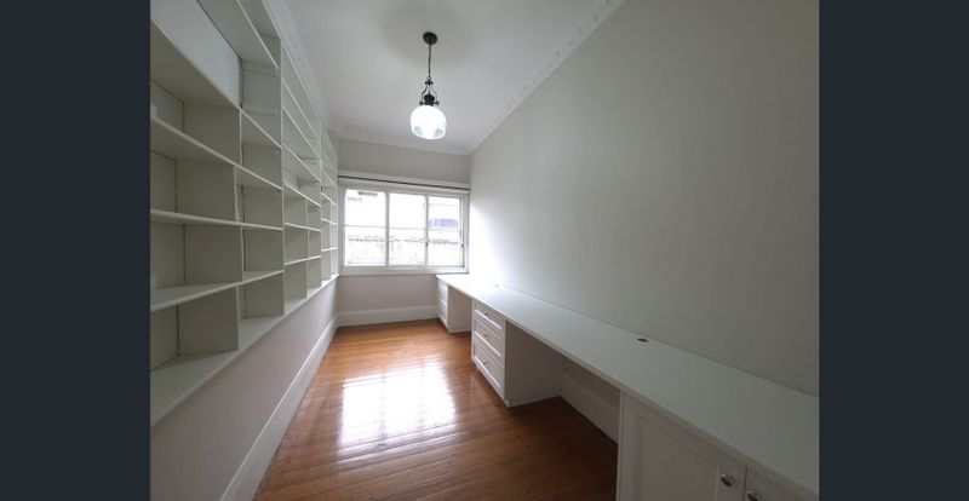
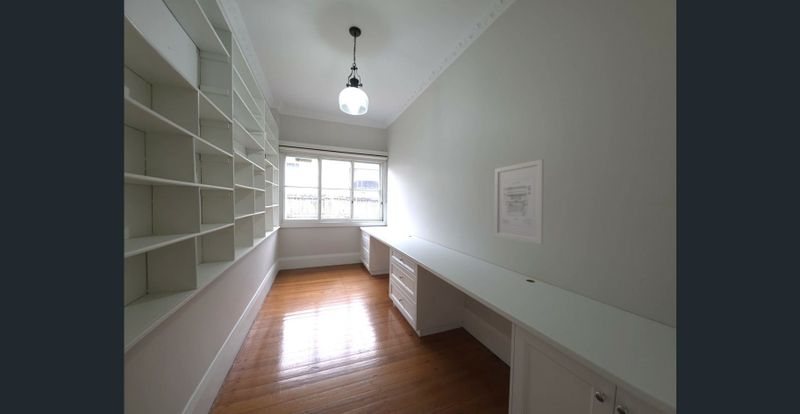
+ wall art (516, 202)
